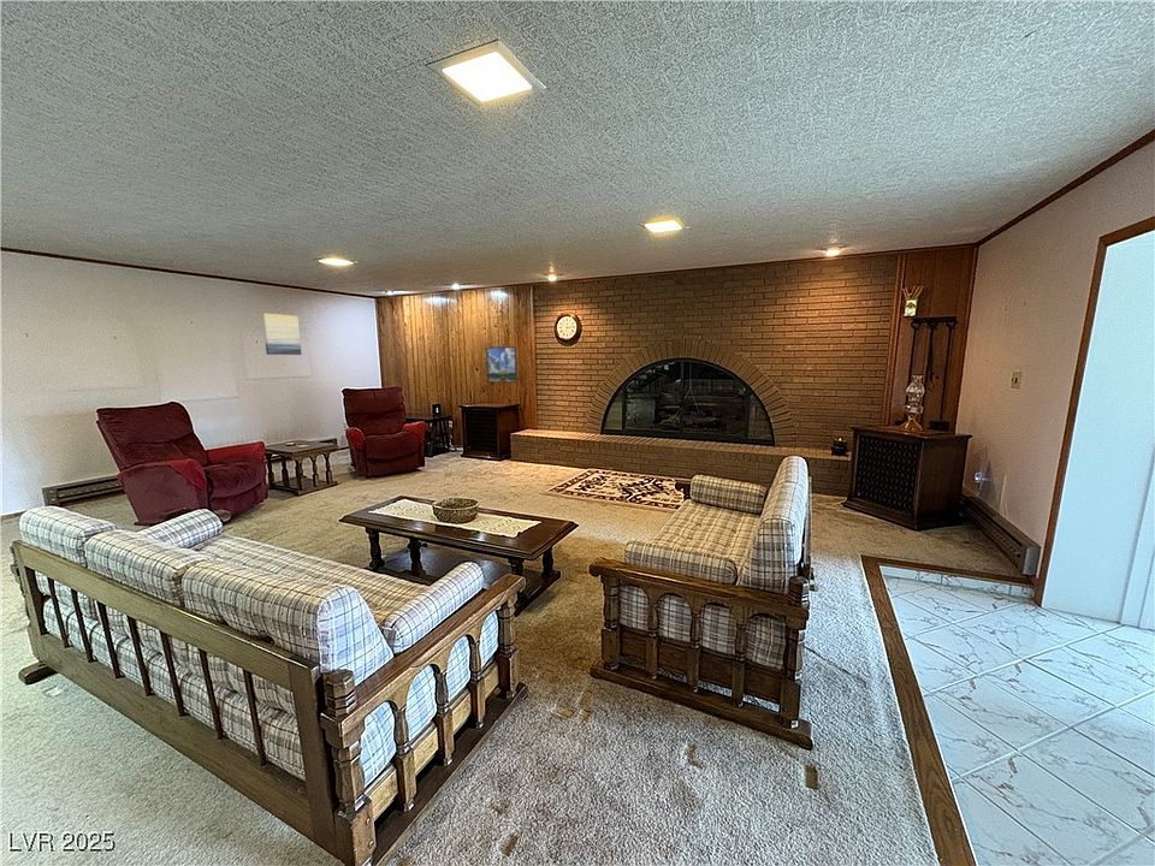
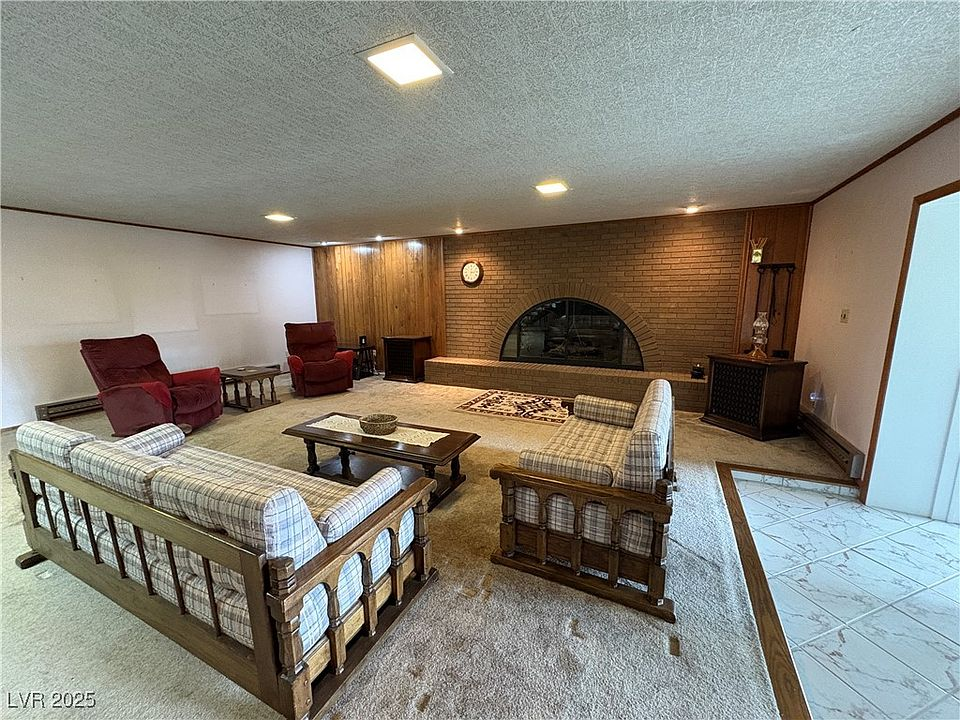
- wall art (282, 334)
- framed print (500, 364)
